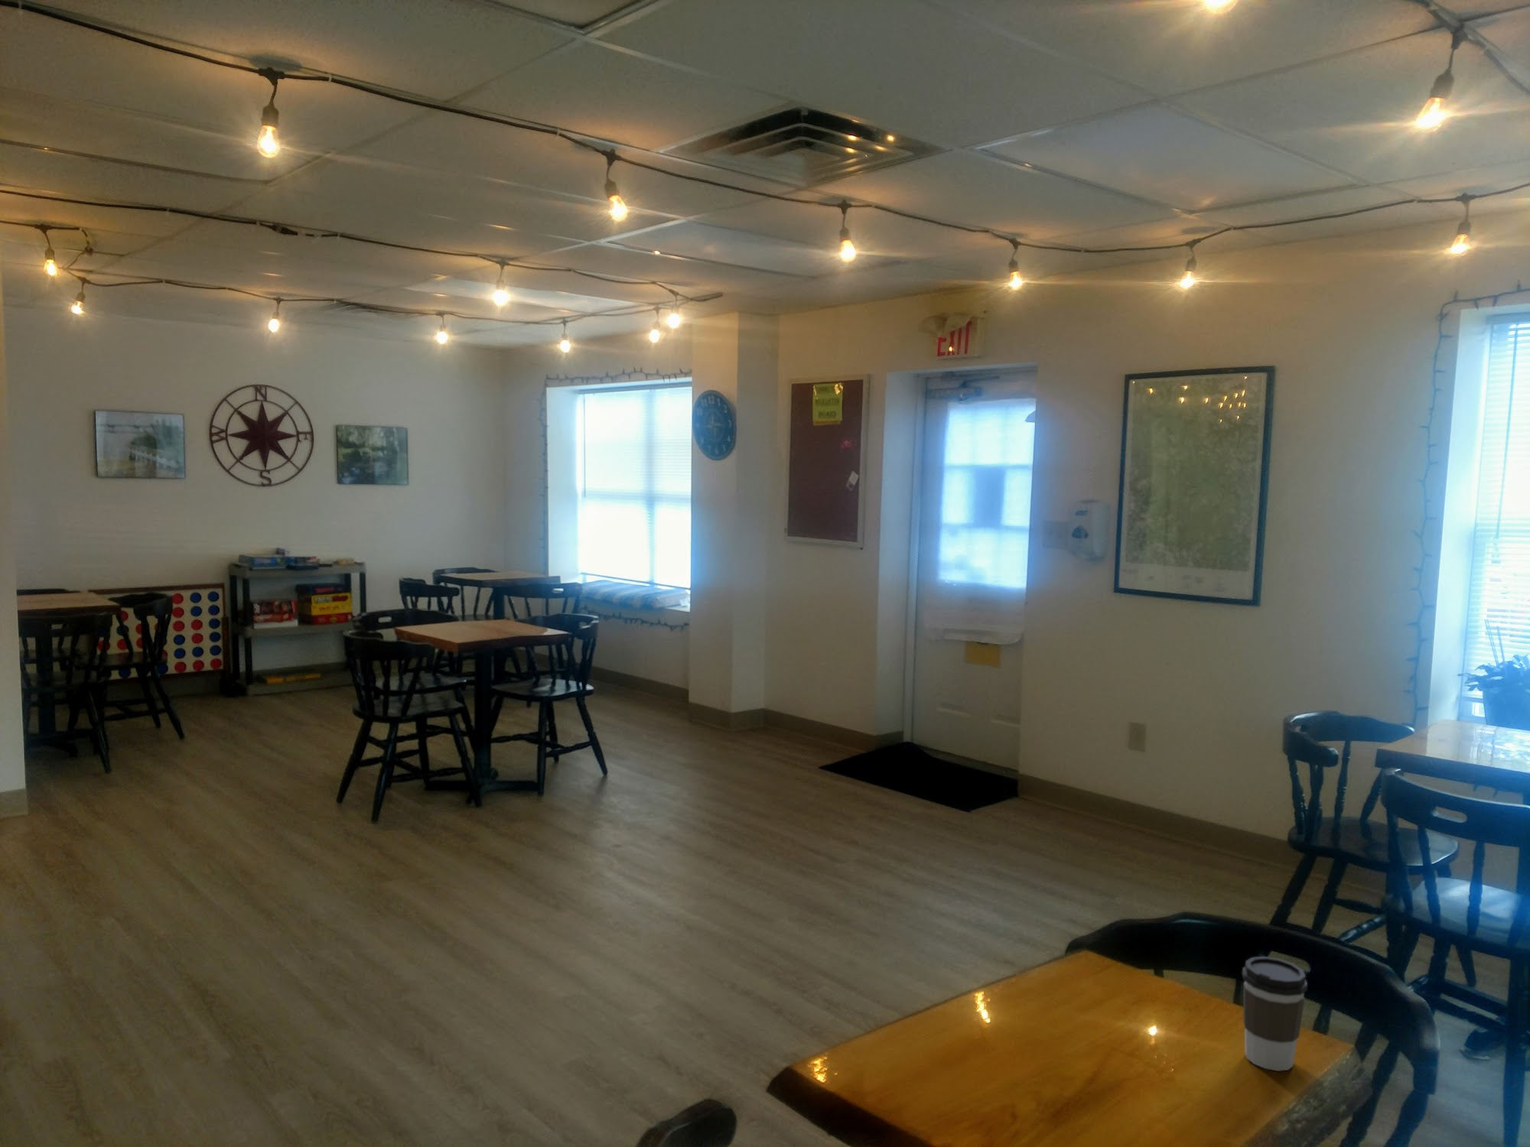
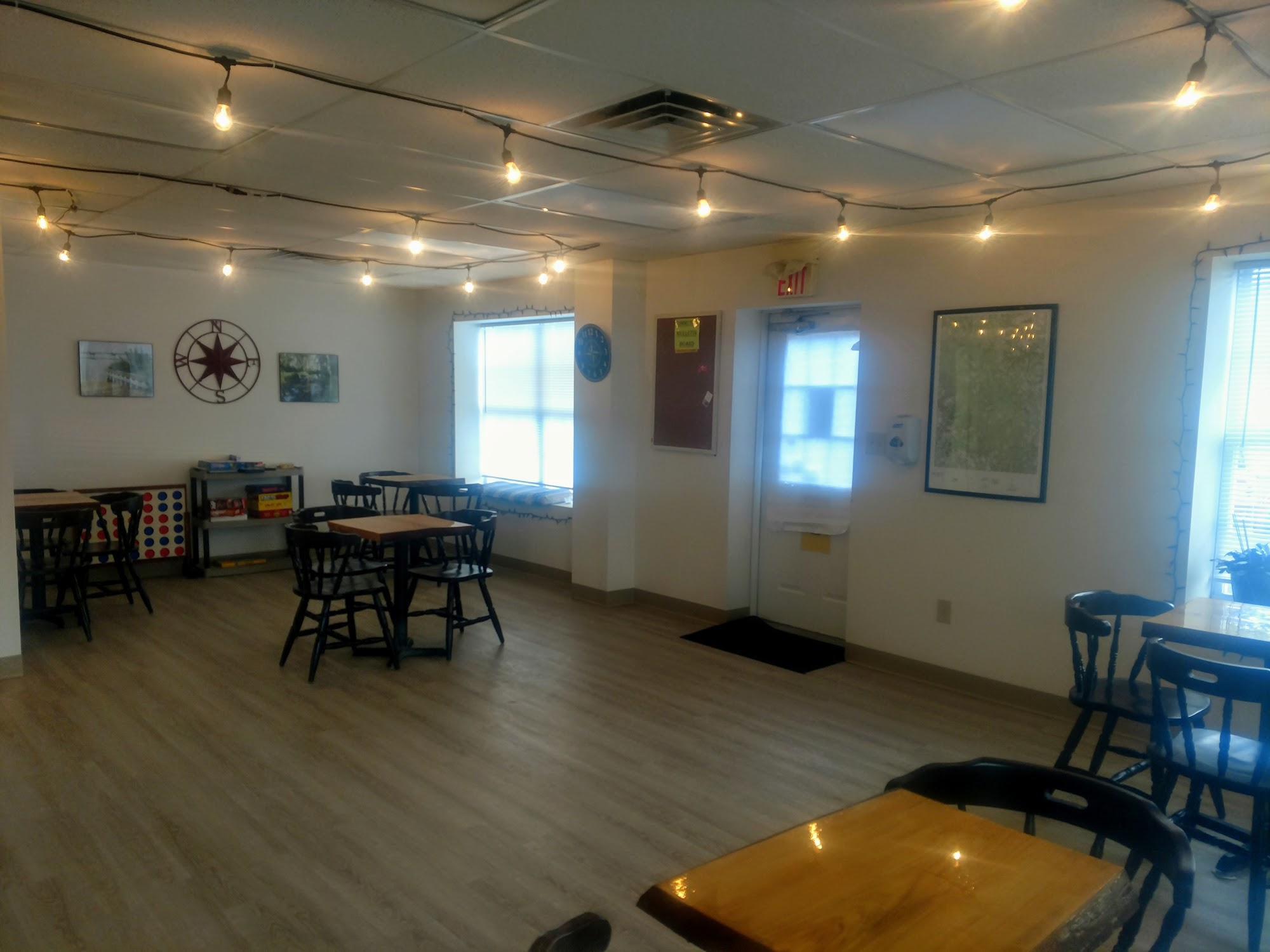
- coffee cup (1271, 1014)
